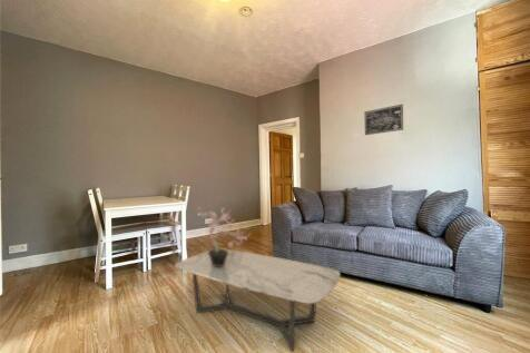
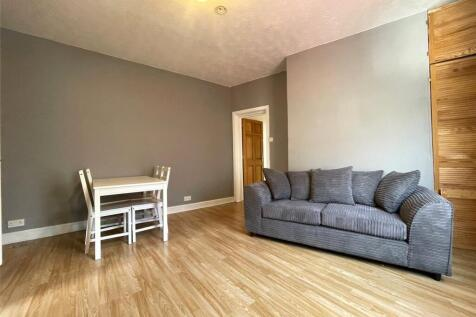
- wall art (383, 120)
- coffee table (254, 291)
- potted plant (225, 234)
